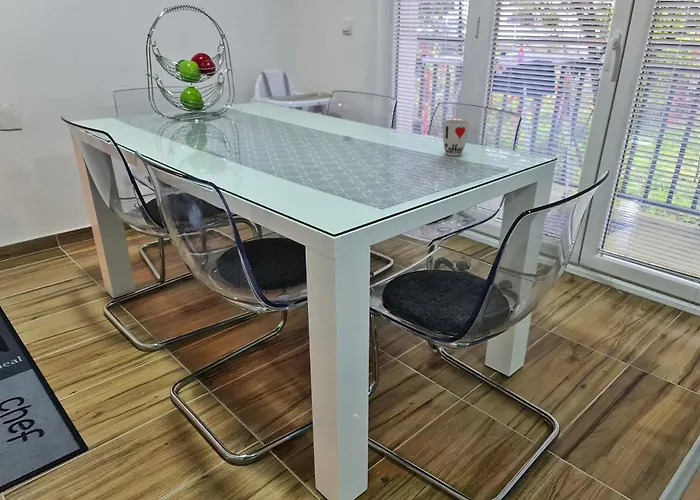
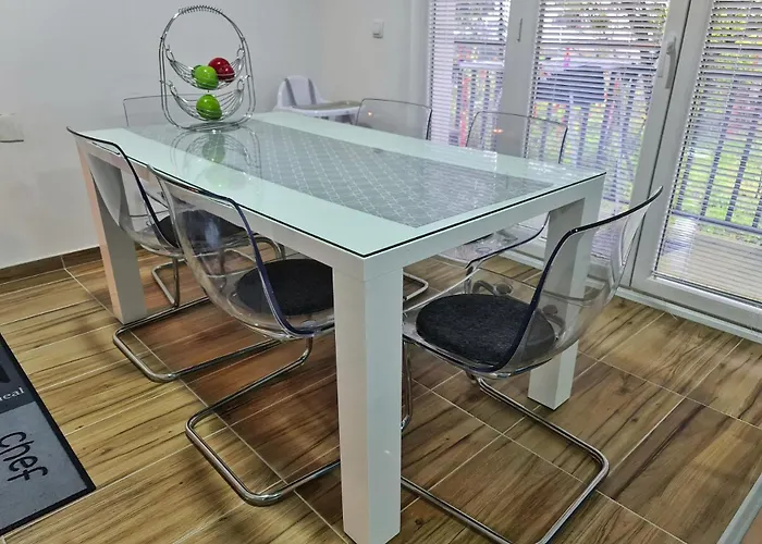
- cup (454, 138)
